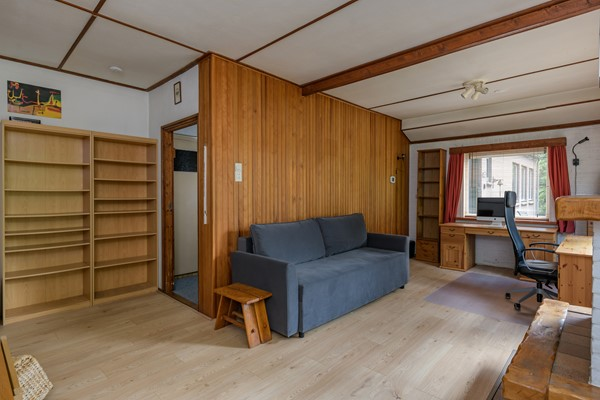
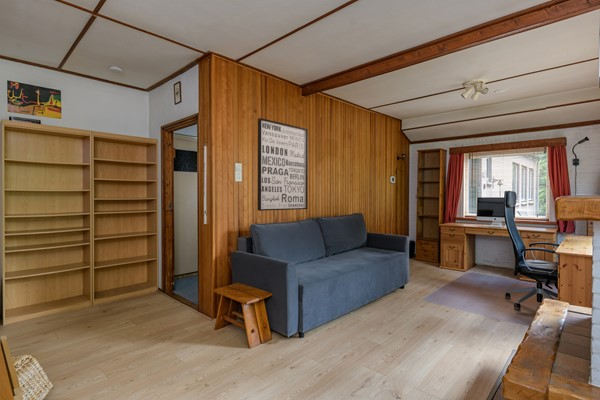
+ wall art (284, 167)
